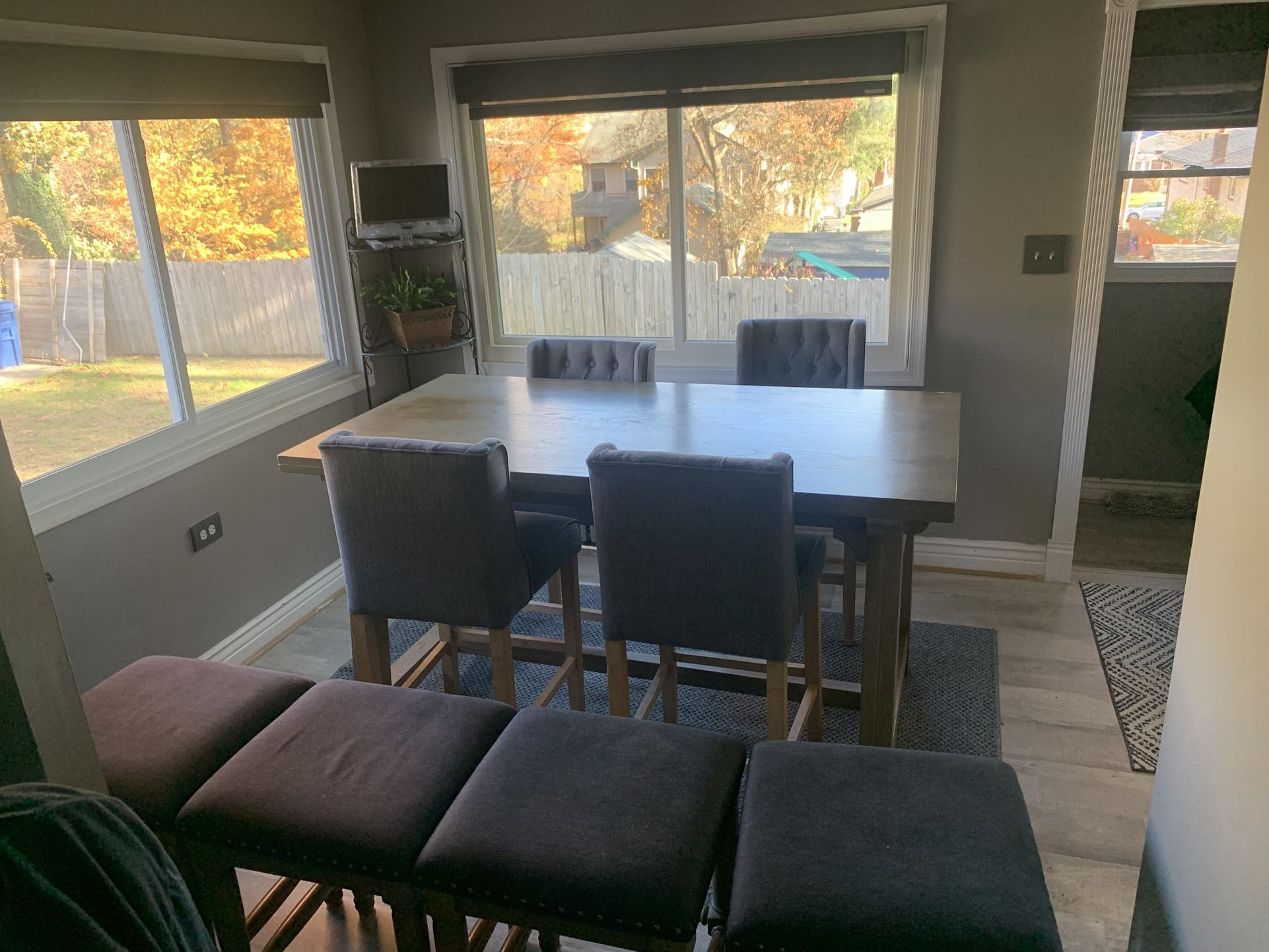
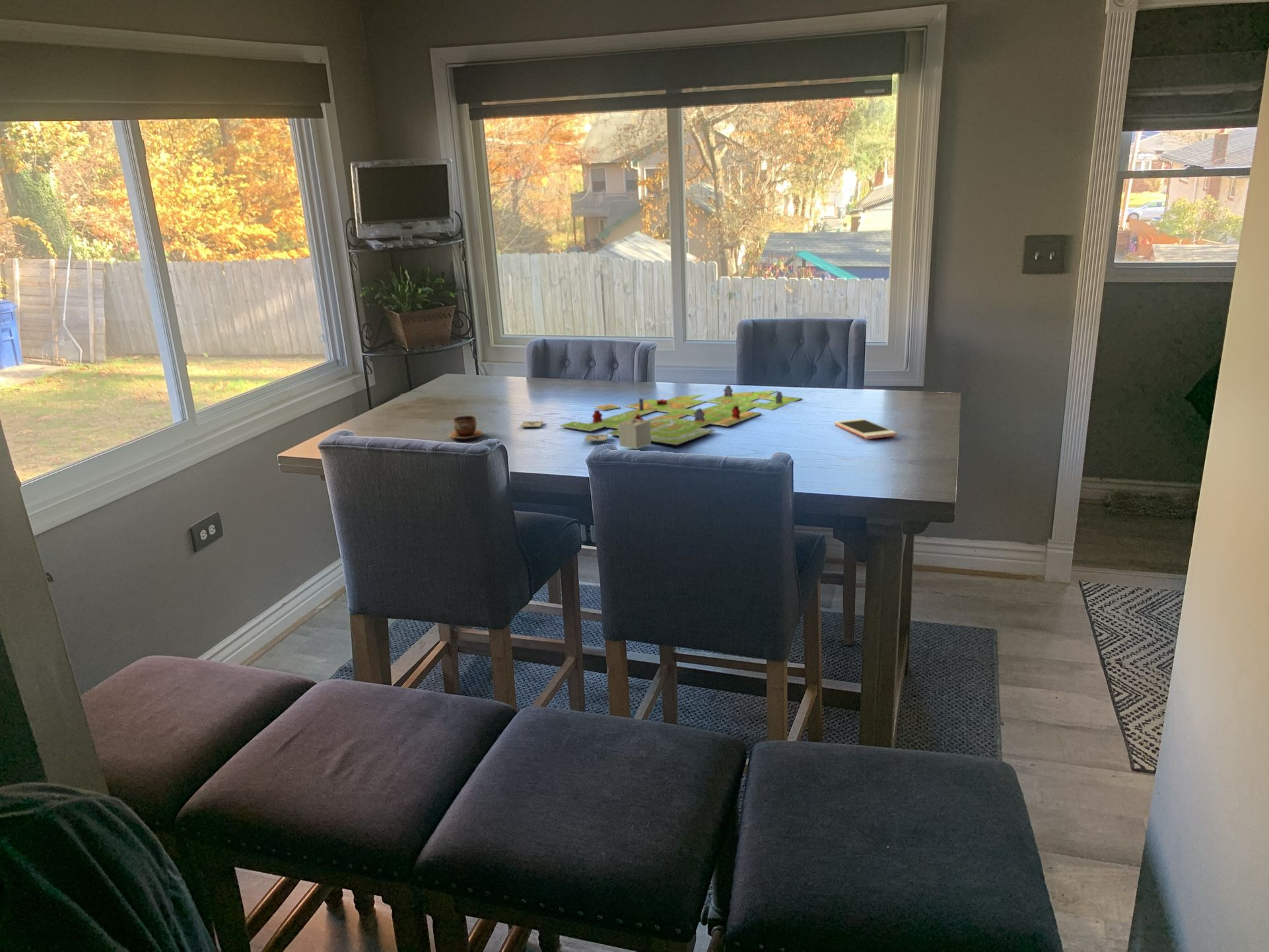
+ gameboard (666, 401)
+ cell phone (864, 428)
+ cup (466, 426)
